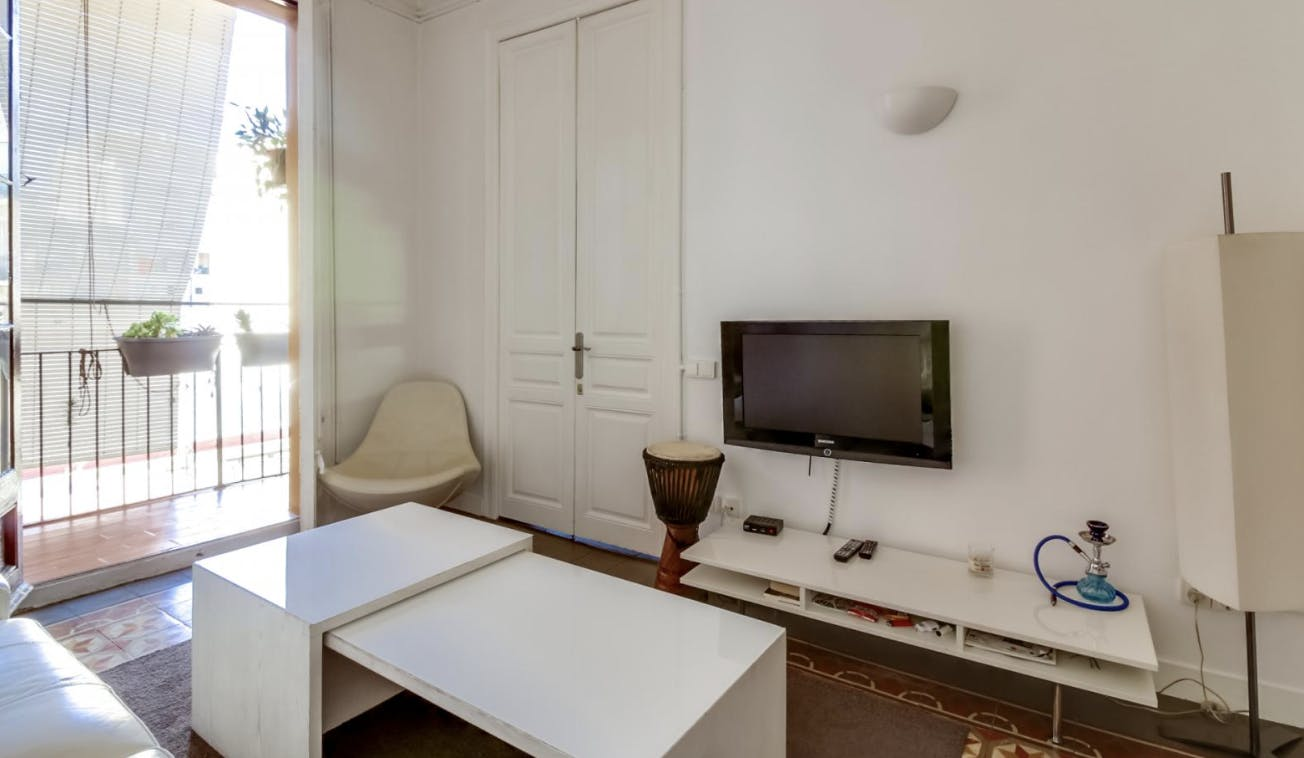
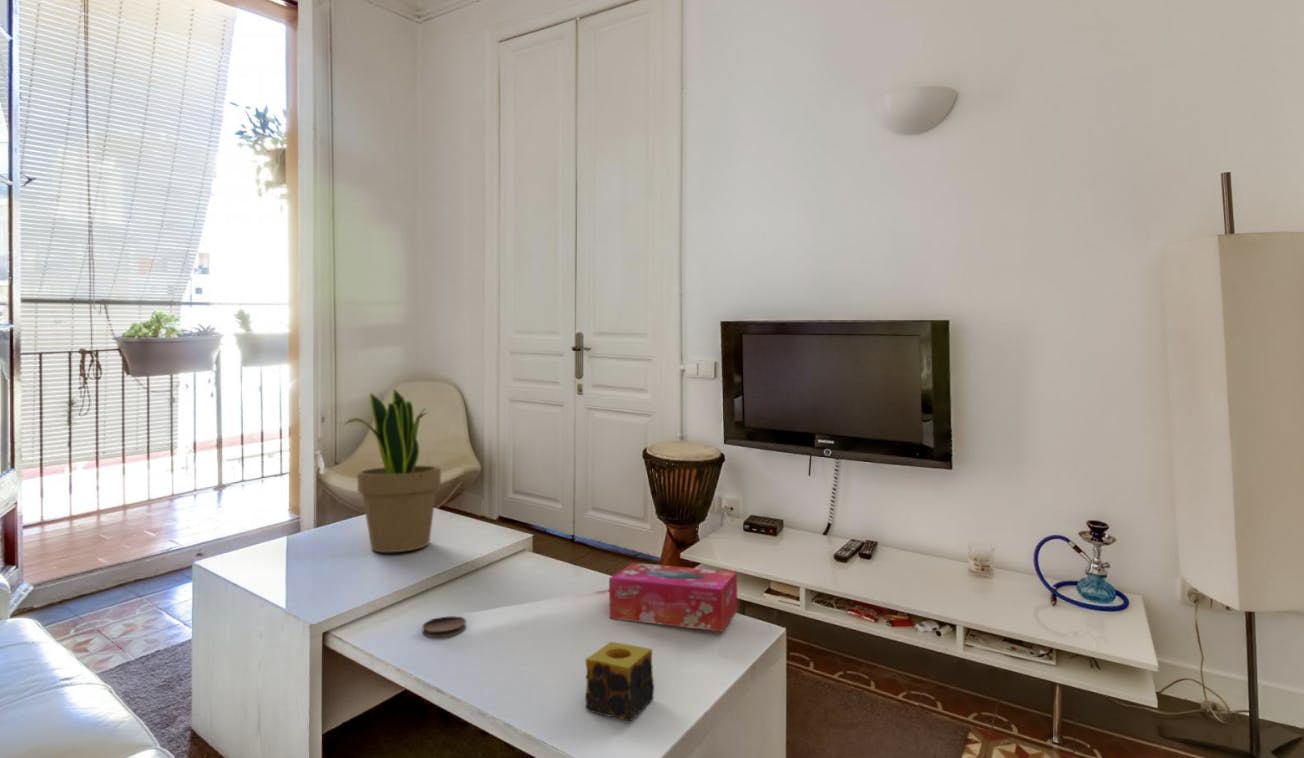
+ candle (619, 679)
+ tissue box (674, 594)
+ potted plant (392, 467)
+ coaster (444, 626)
